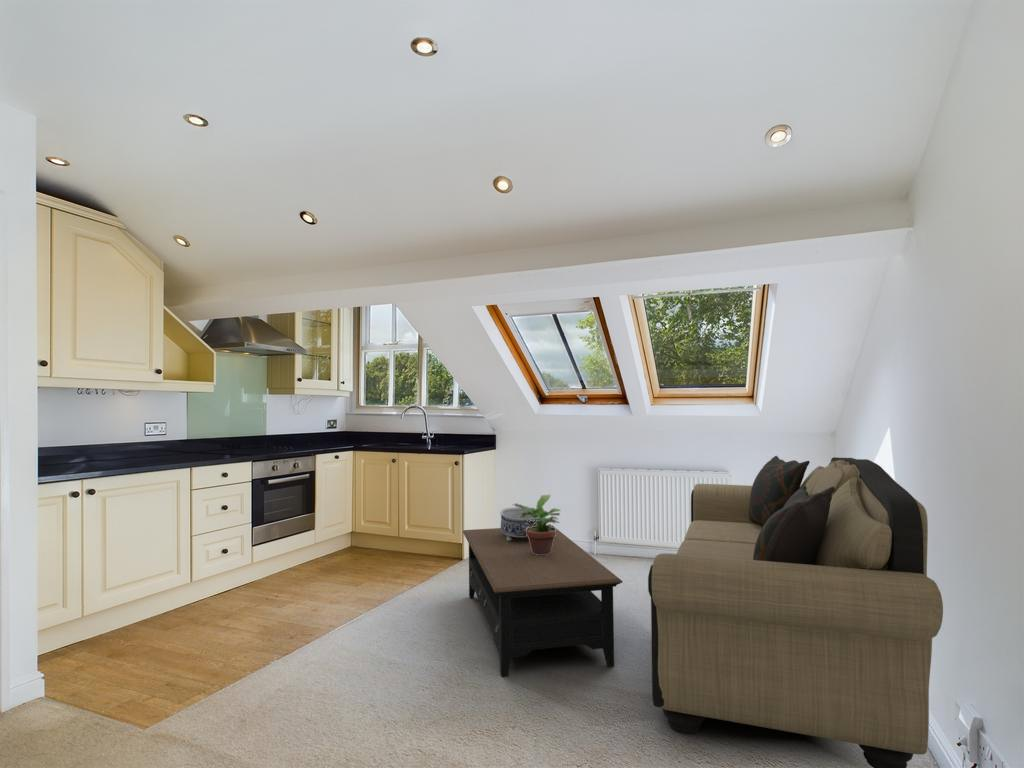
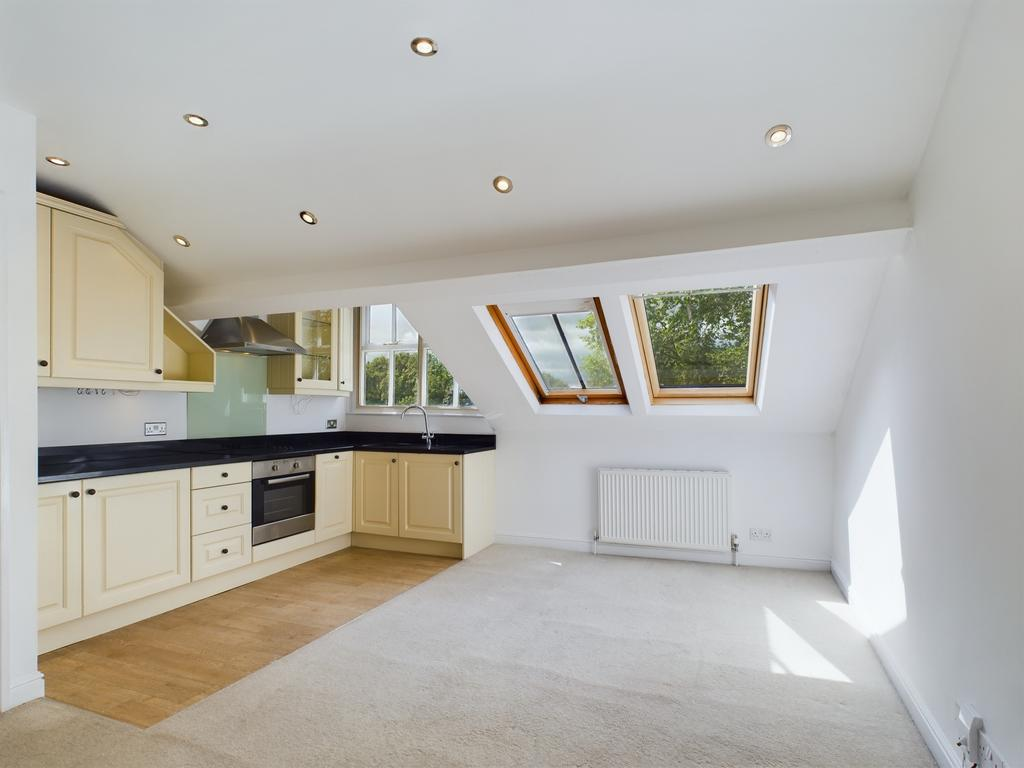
- potted plant (538, 525)
- sofa (773, 558)
- coffee table (530, 588)
- decorative bowl (522, 523)
